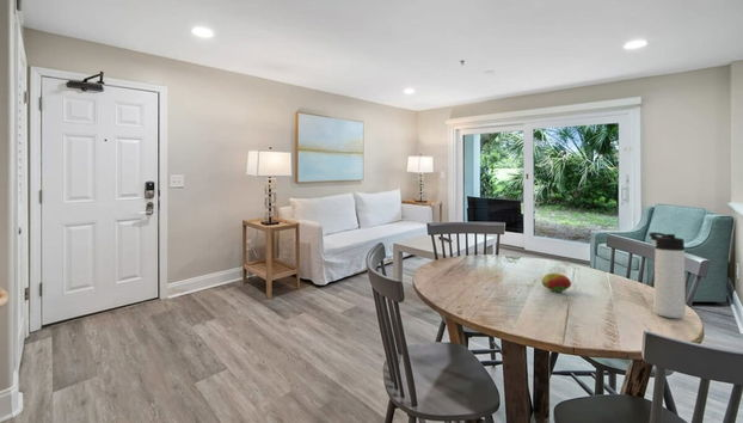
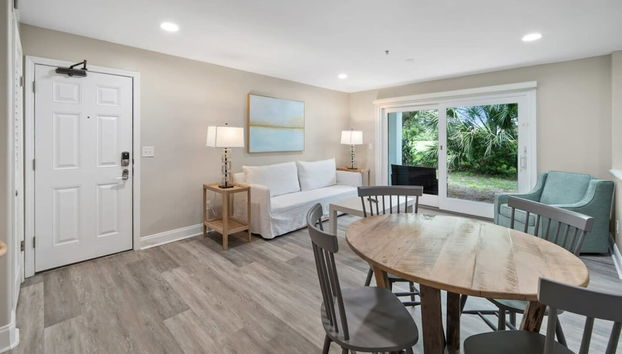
- thermos bottle (664, 272)
- fruit (555, 281)
